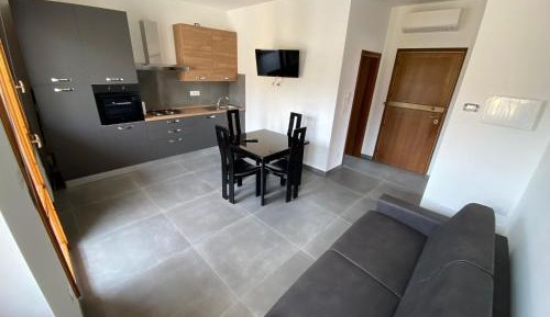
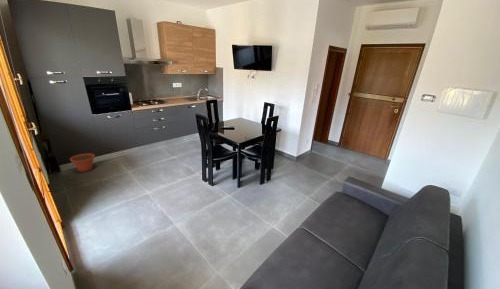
+ plant pot (84, 163)
